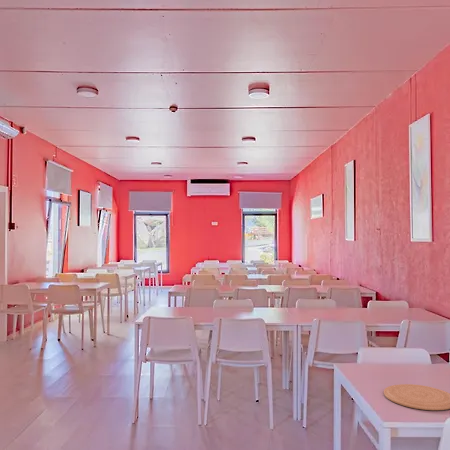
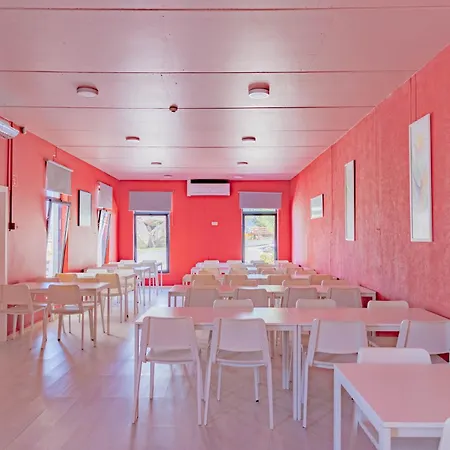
- plate (419, 395)
